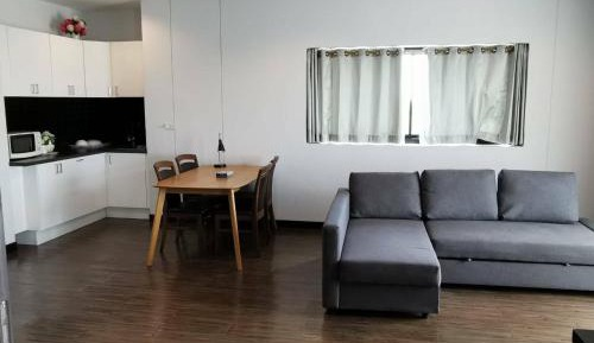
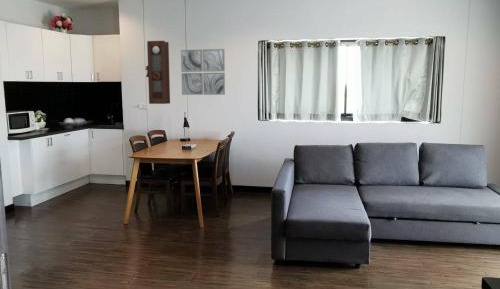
+ pendulum clock (155, 72)
+ wall art (202, 71)
